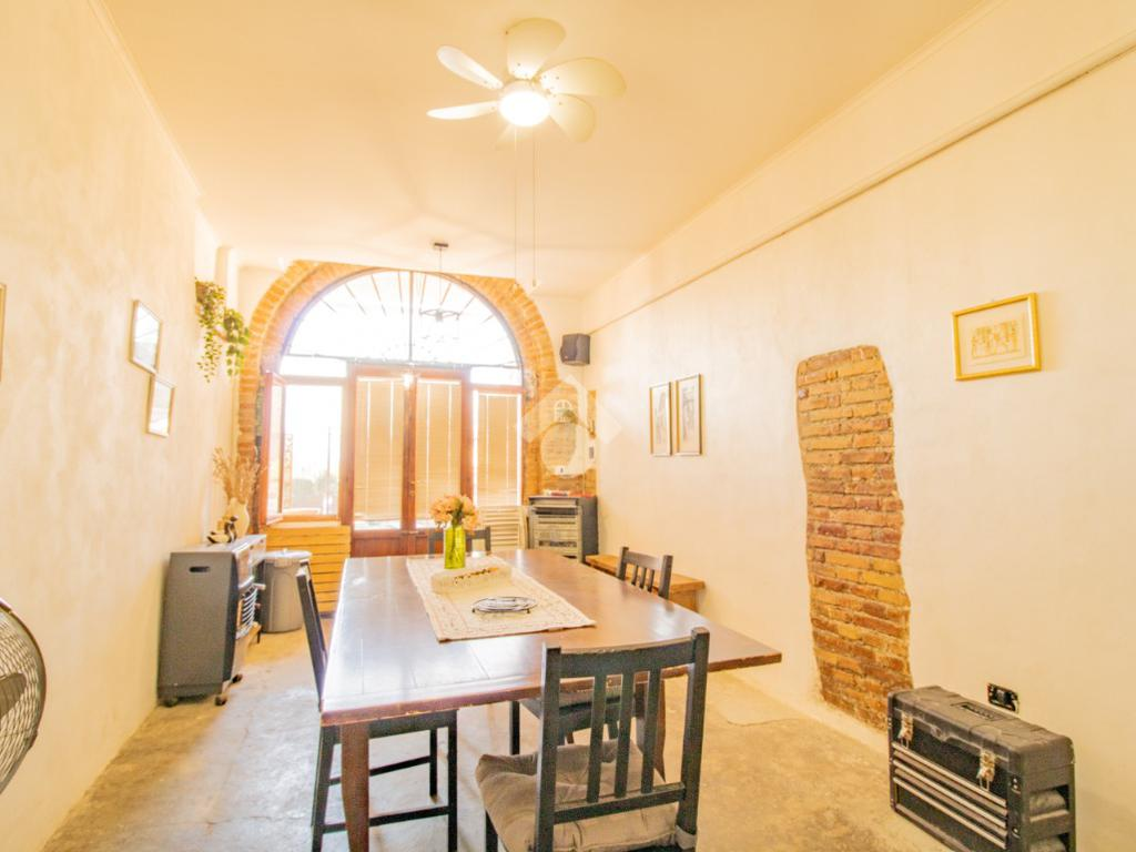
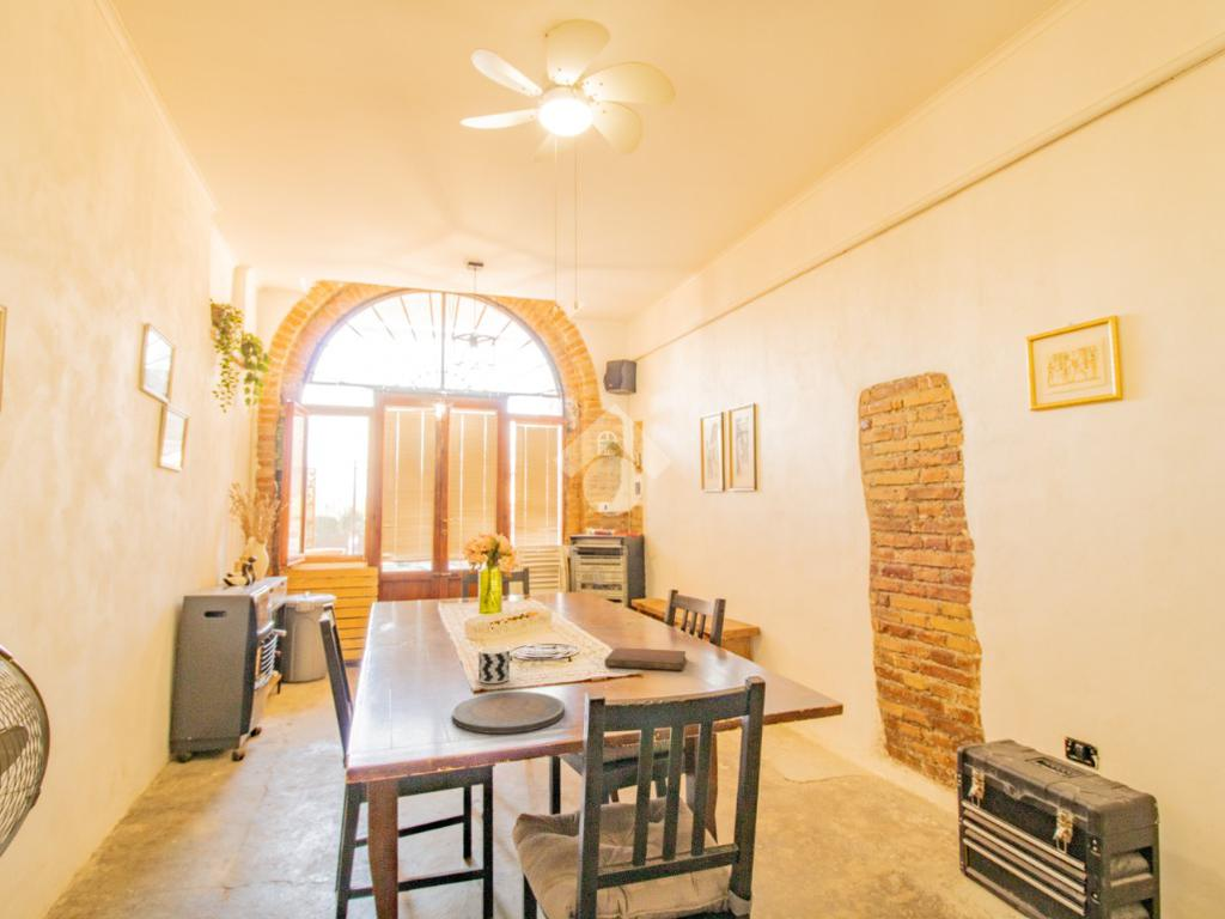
+ cup (496, 663)
+ notebook (646, 658)
+ plate (508, 710)
